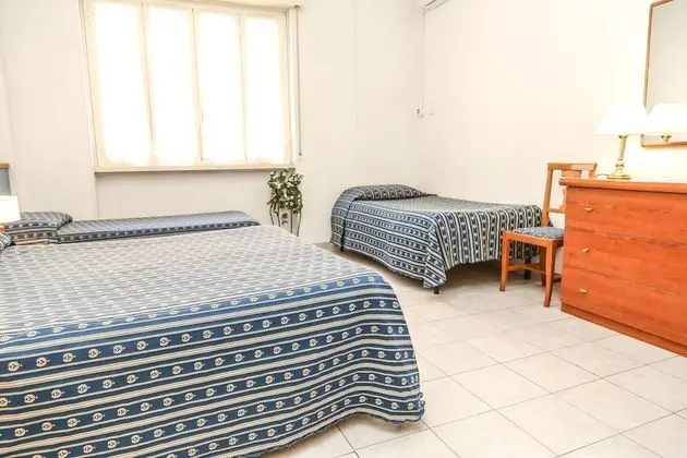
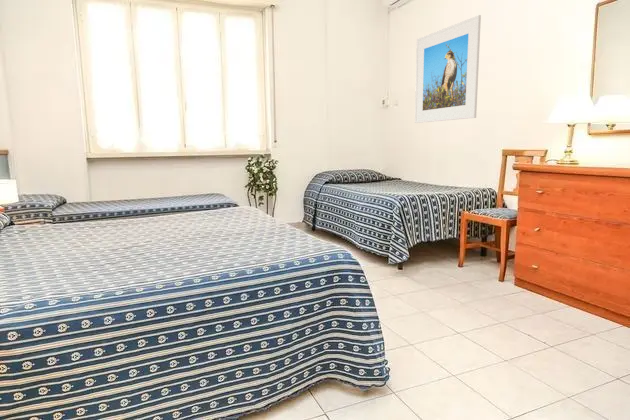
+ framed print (444, 75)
